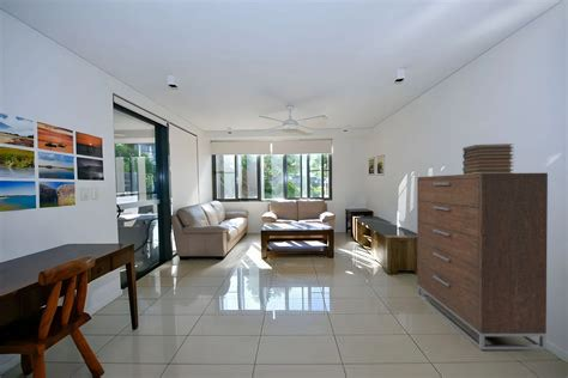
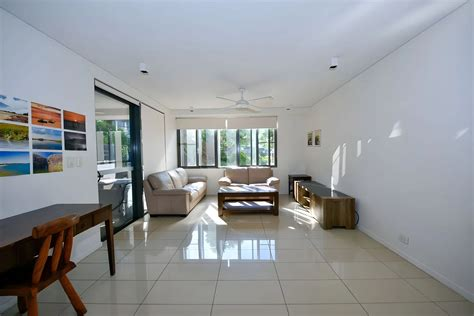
- book stack (487, 159)
- dresser (467, 246)
